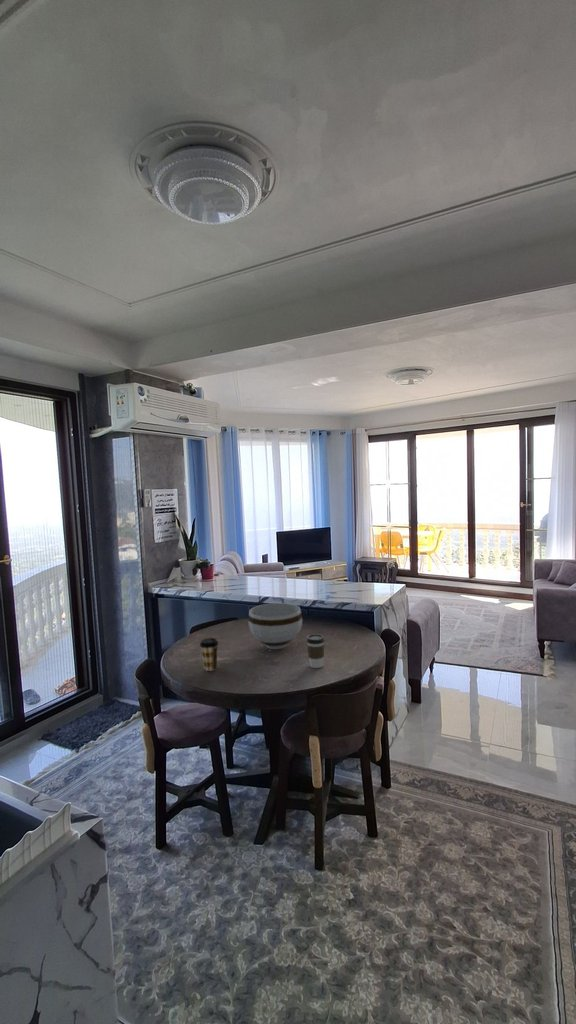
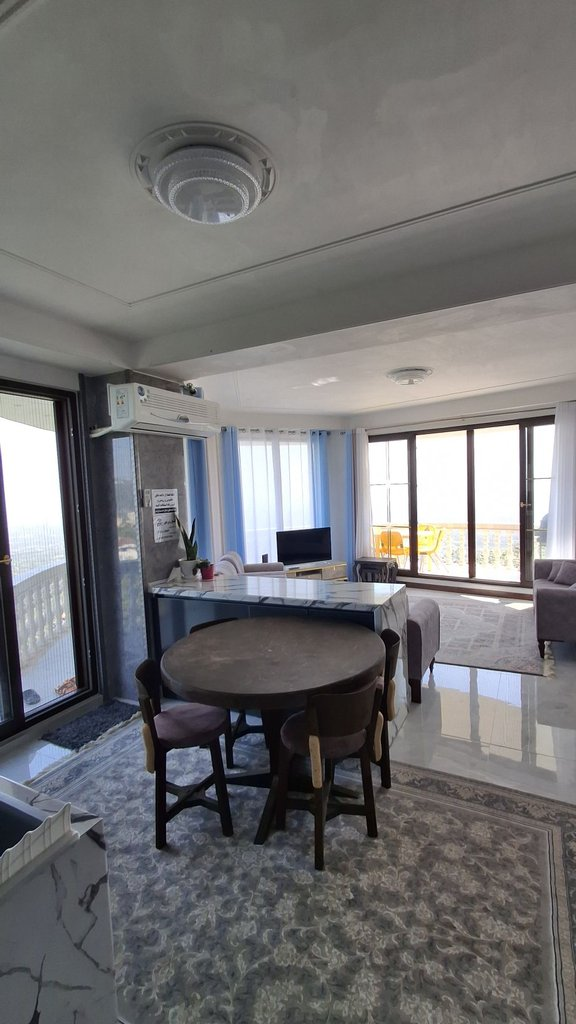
- coffee cup (315, 651)
- coffee cup (209, 654)
- bowl (275, 627)
